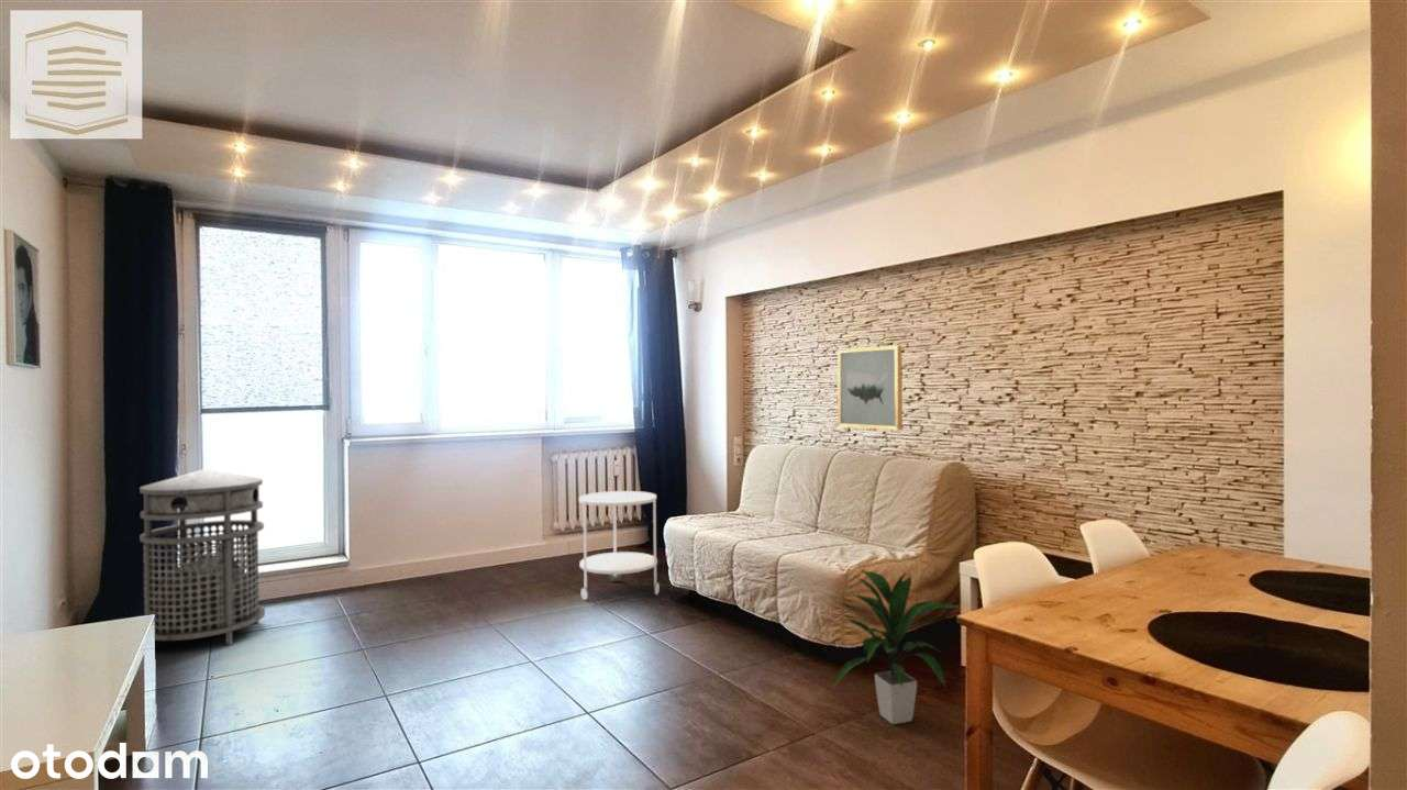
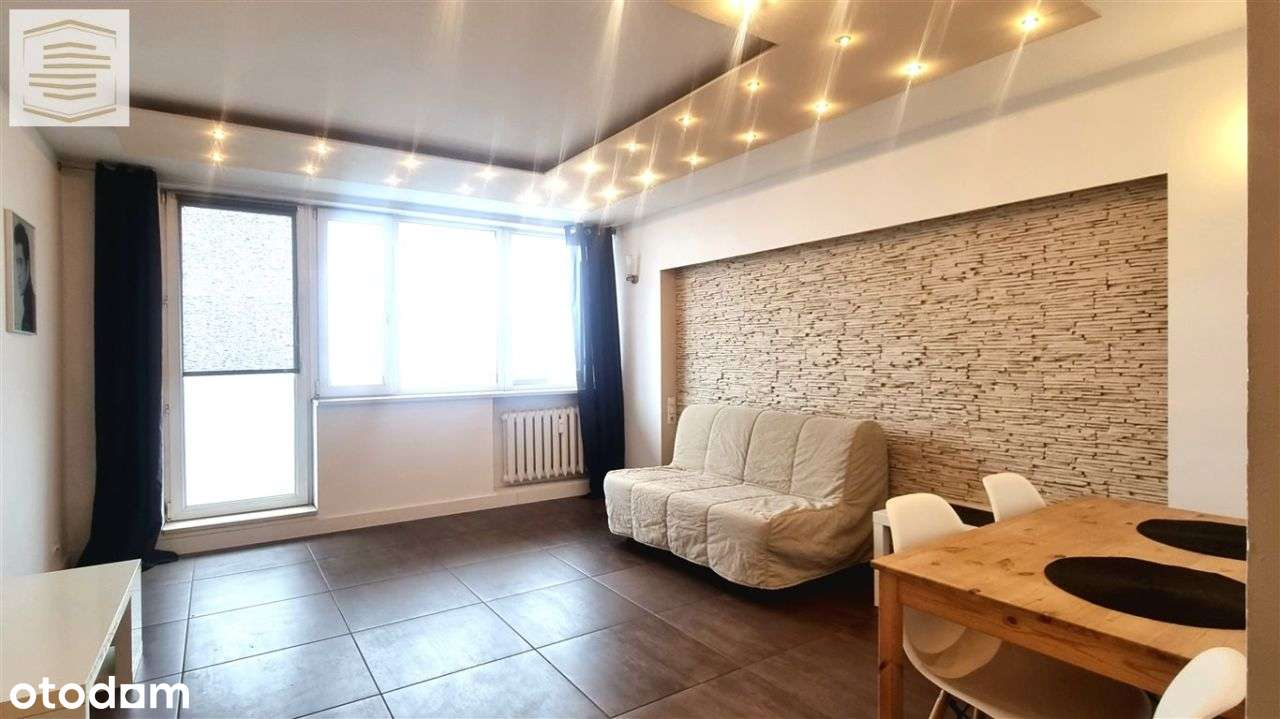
- side table (616, 543)
- trash can (203, 552)
- wall art (868, 388)
- indoor plant (888, 641)
